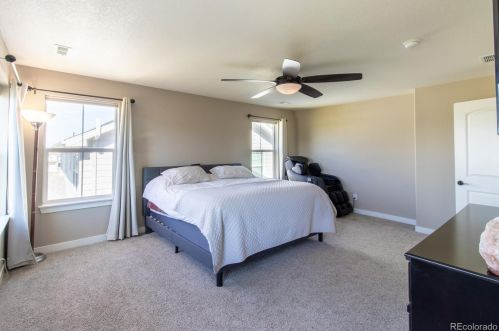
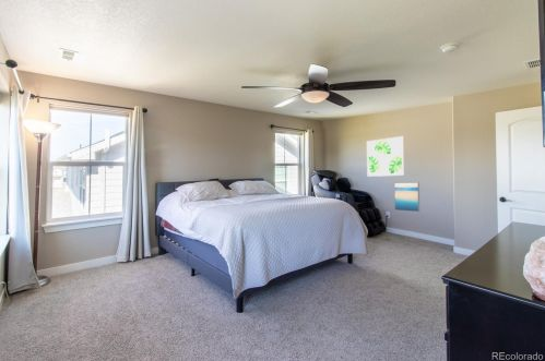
+ wall art (406, 196)
+ wall art (384, 157)
